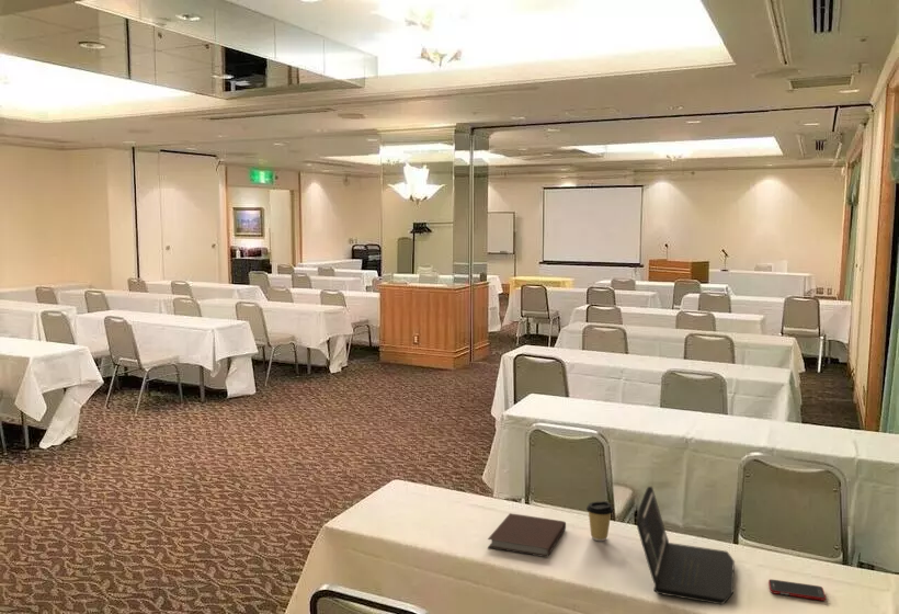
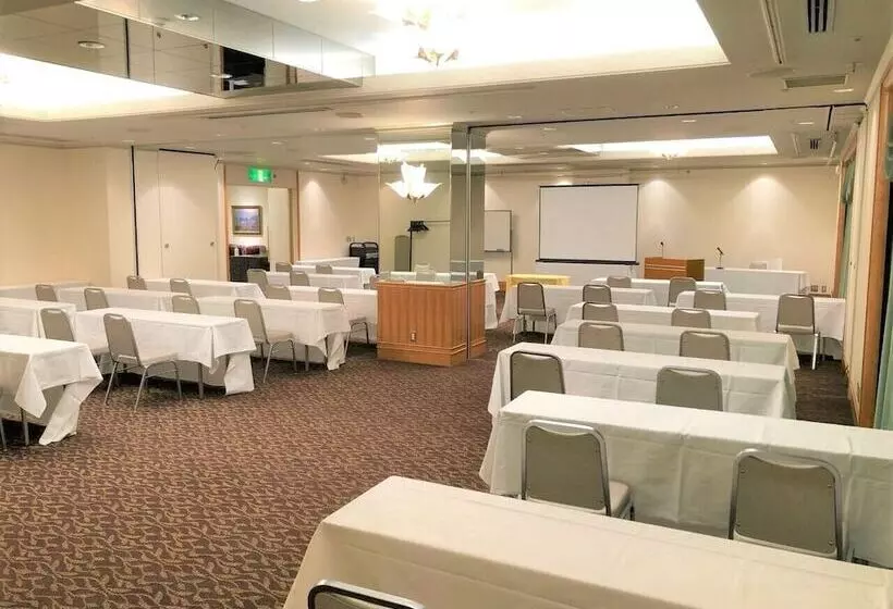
- coffee cup (599, 521)
- laptop (686, 545)
- cell phone (796, 590)
- notebook (527, 534)
